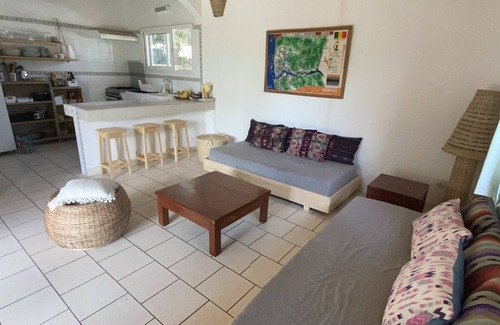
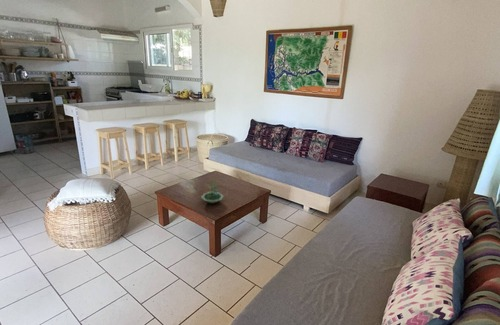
+ terrarium (212, 186)
